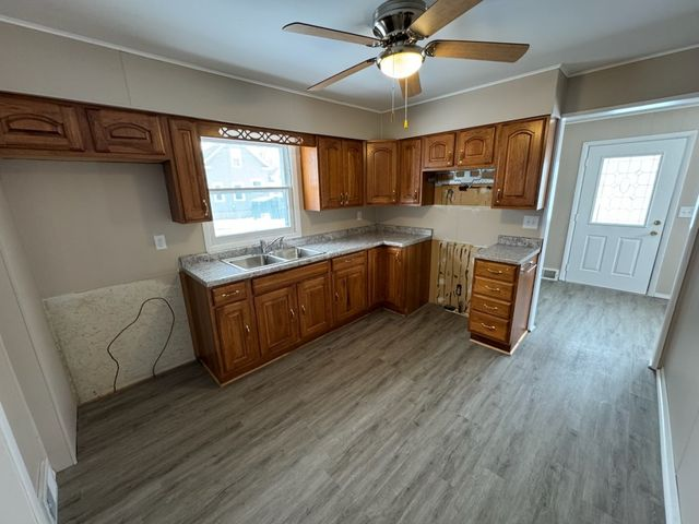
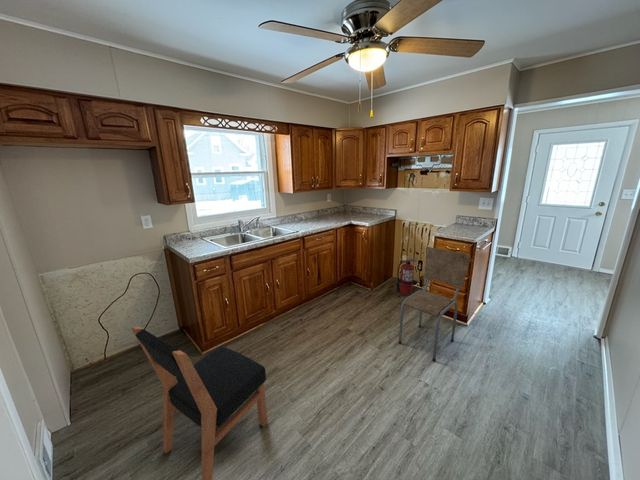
+ fire extinguisher (406, 274)
+ dining chair (209, 379)
+ dining chair (432, 299)
